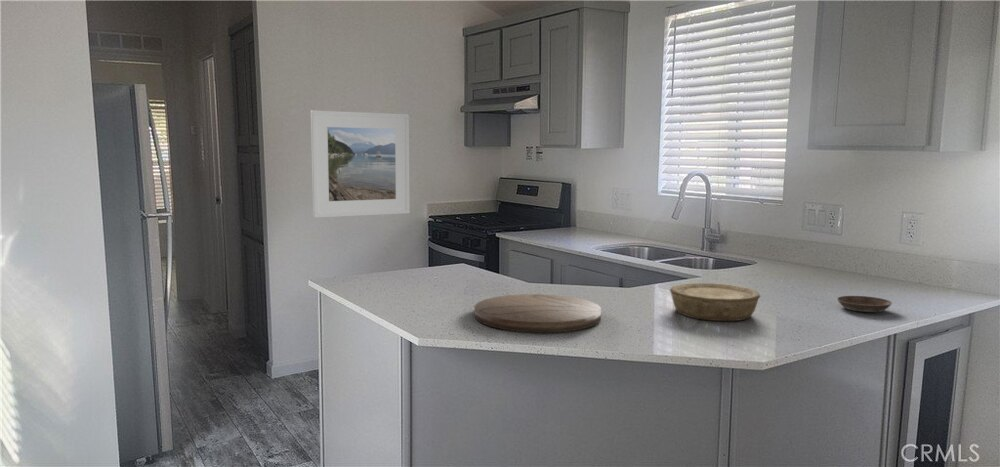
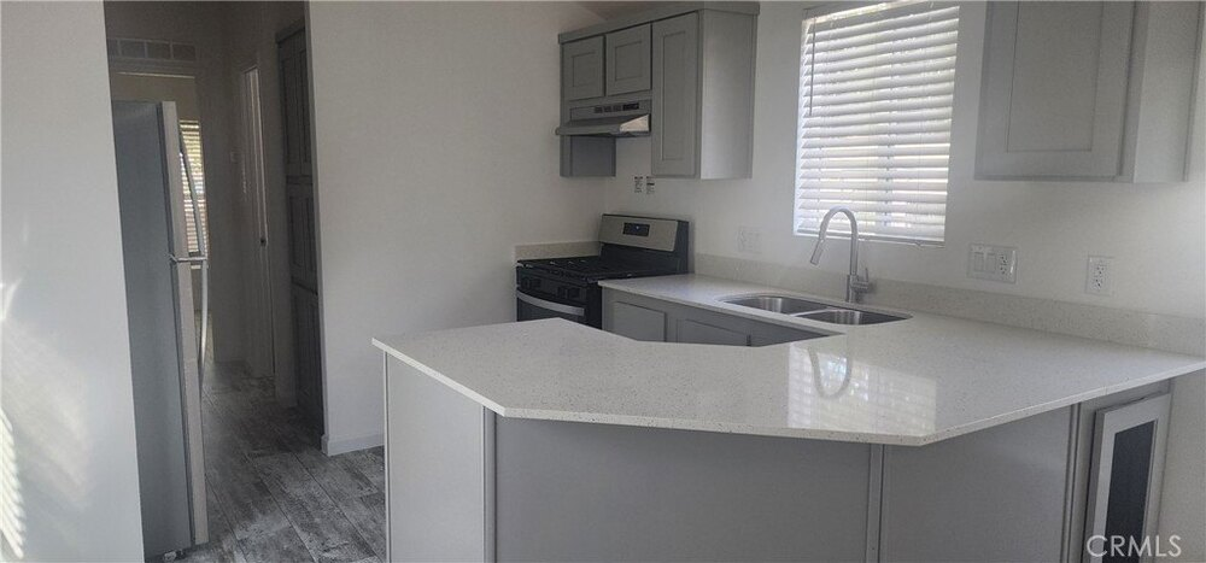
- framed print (362, 164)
- saucer (863, 304)
- cutting board (537, 311)
- bowl (714, 301)
